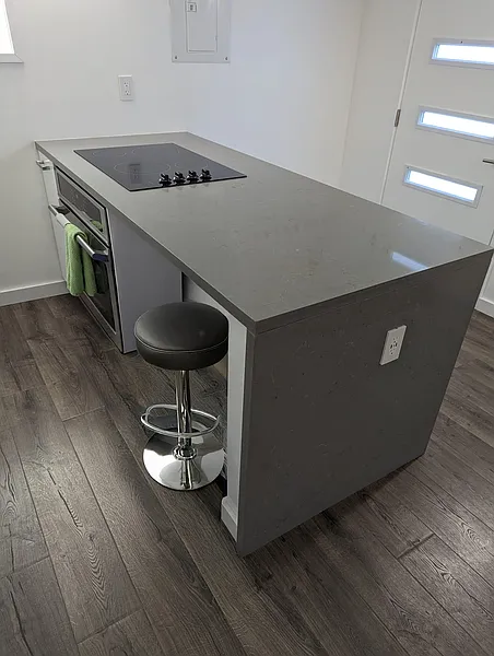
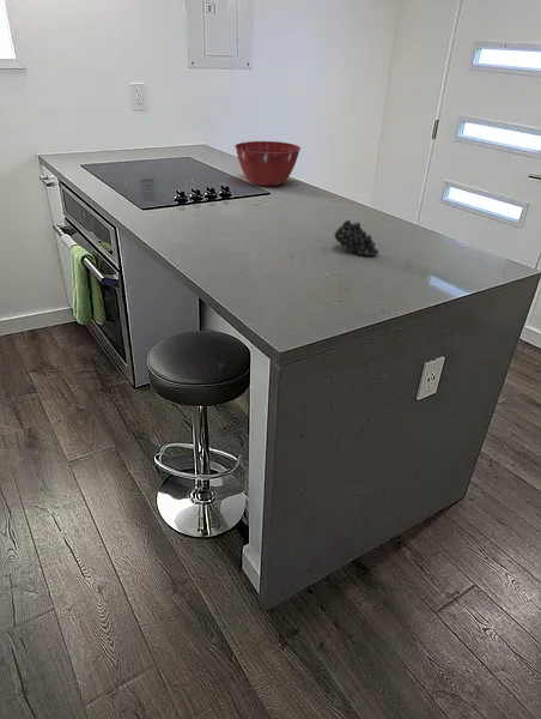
+ mixing bowl (267, 164)
+ fruit (354, 236)
